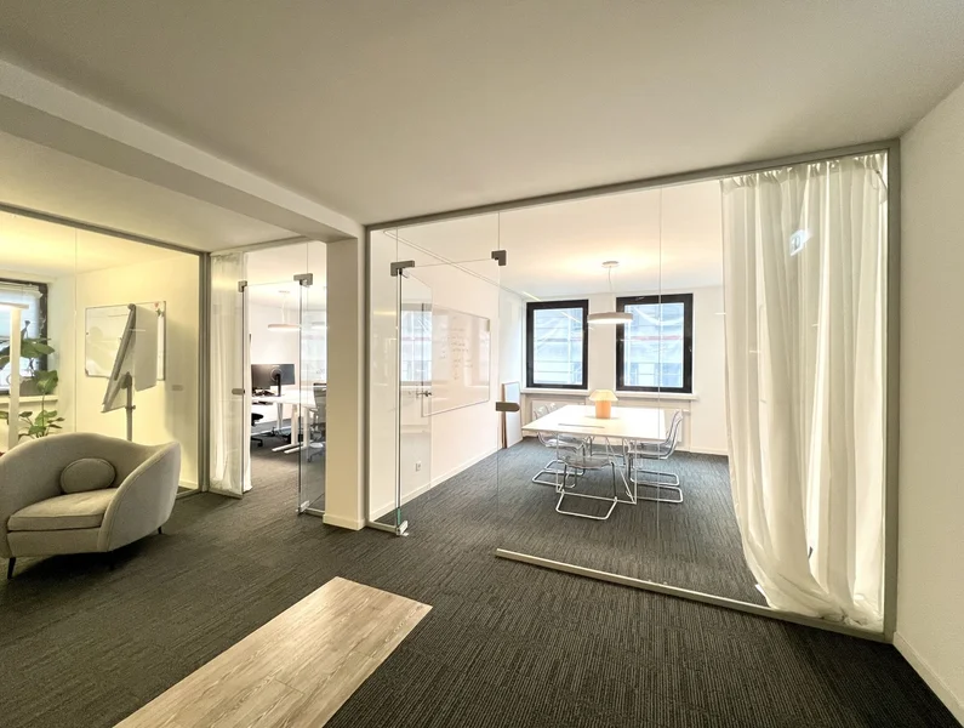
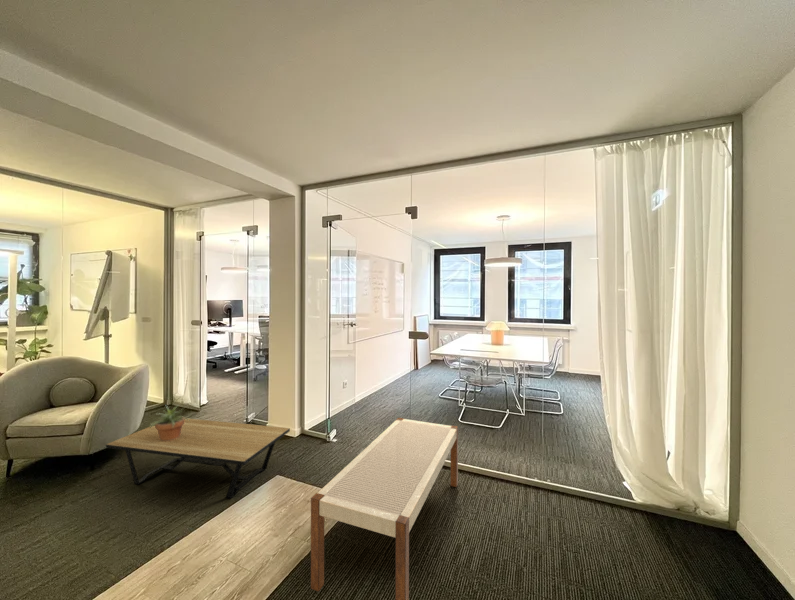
+ coffee table (203, 456)
+ potted plant (171, 422)
+ bench (400, 489)
